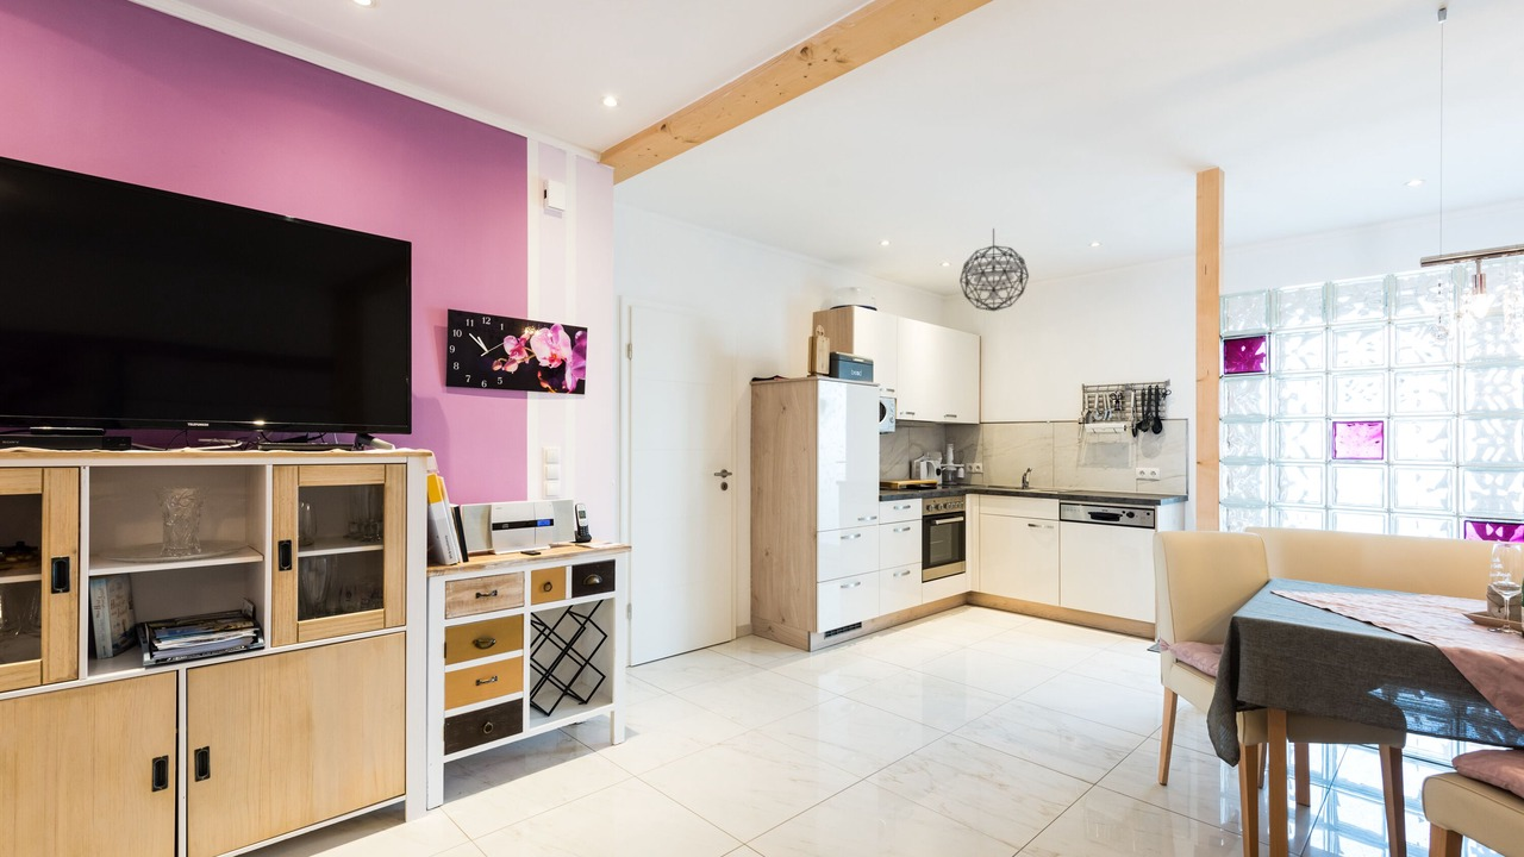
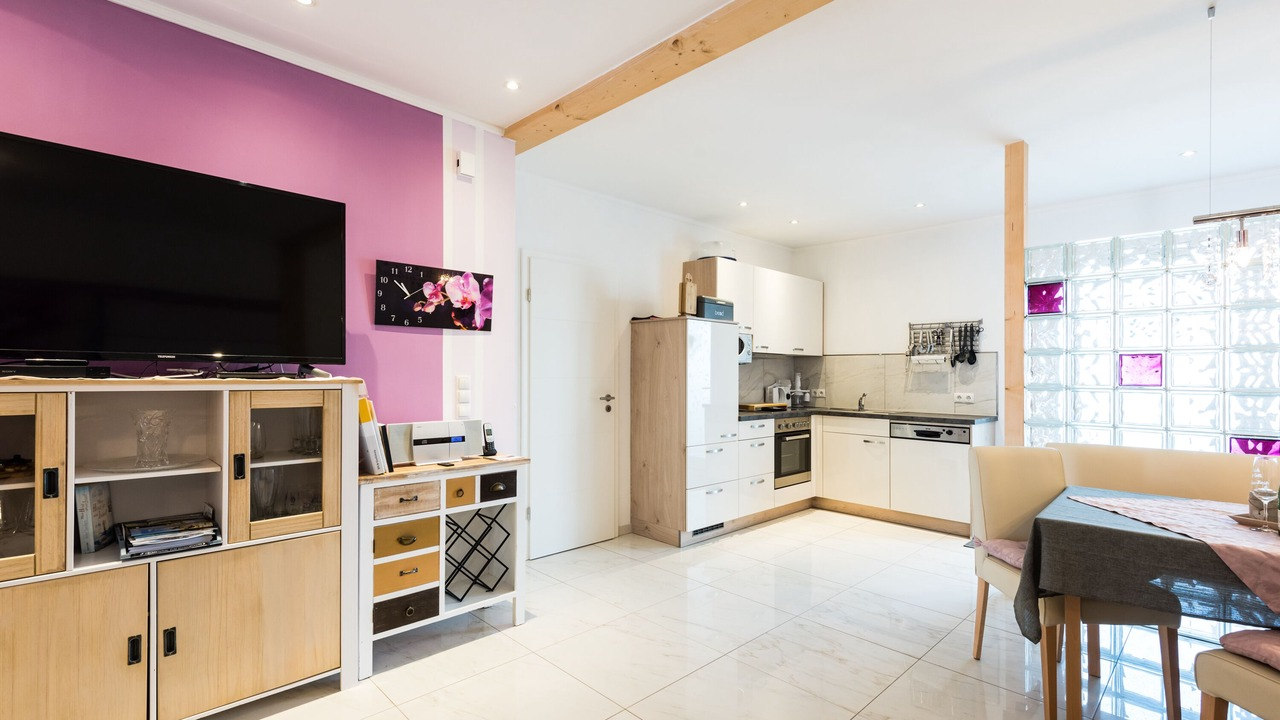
- pendant light (993, 269)
